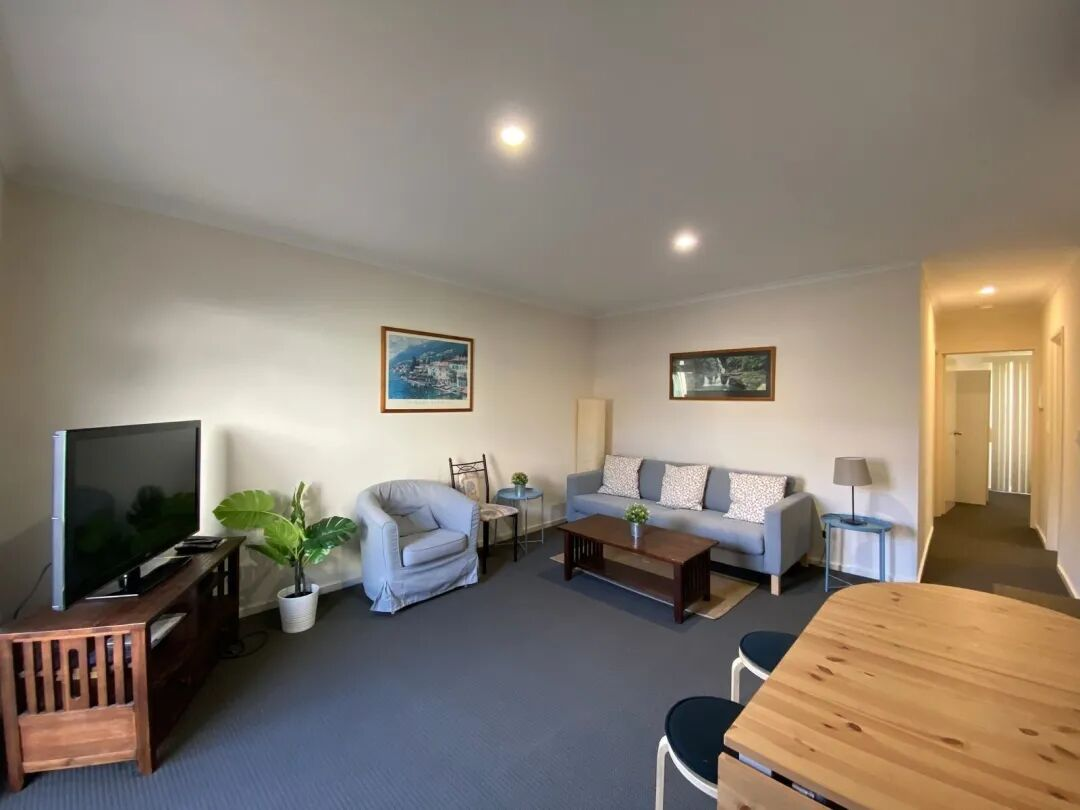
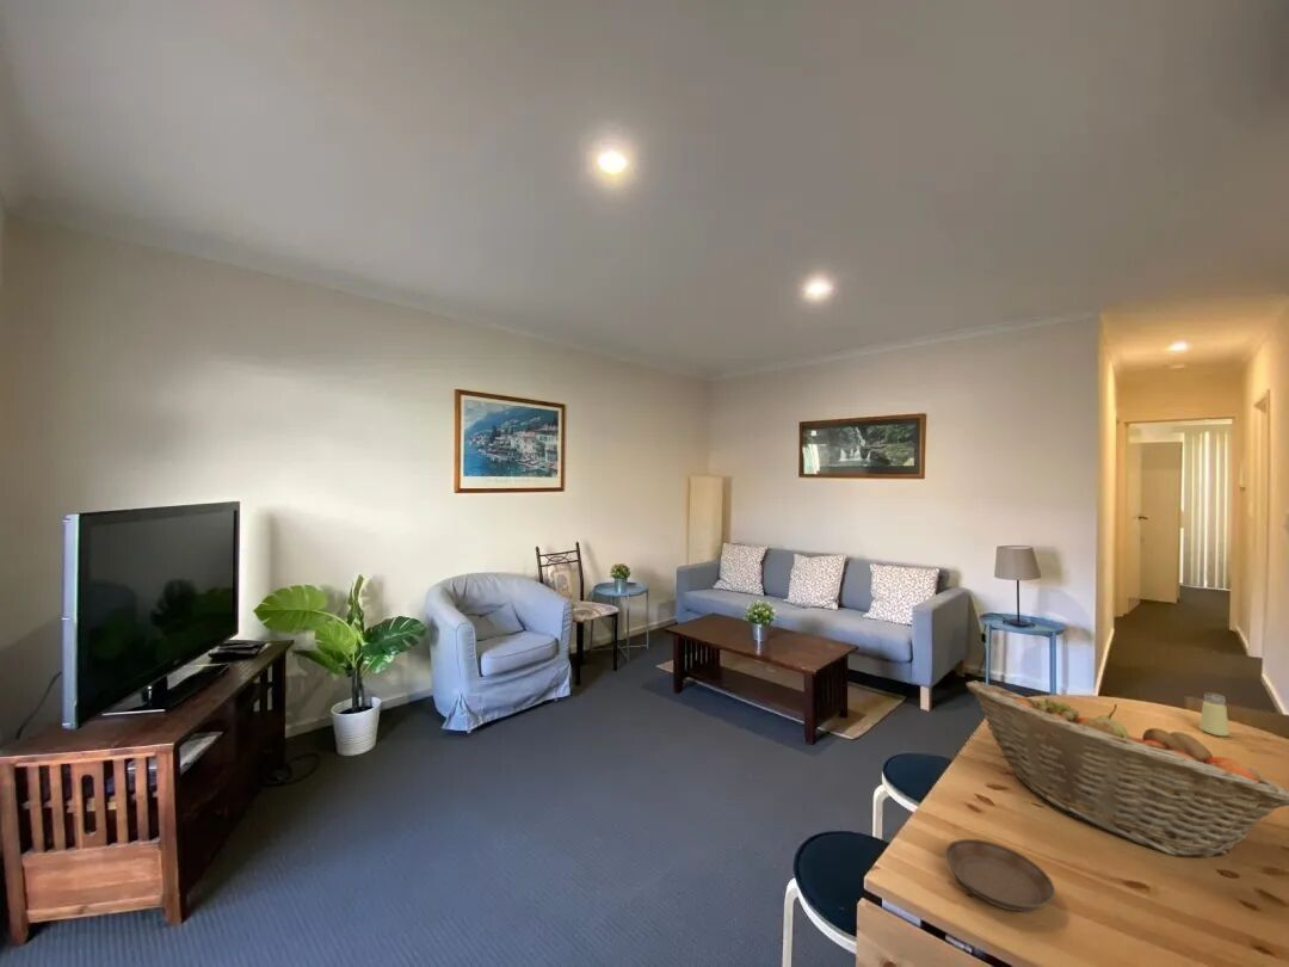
+ saltshaker (1214, 713)
+ saucer (997, 876)
+ fruit basket (1100, 749)
